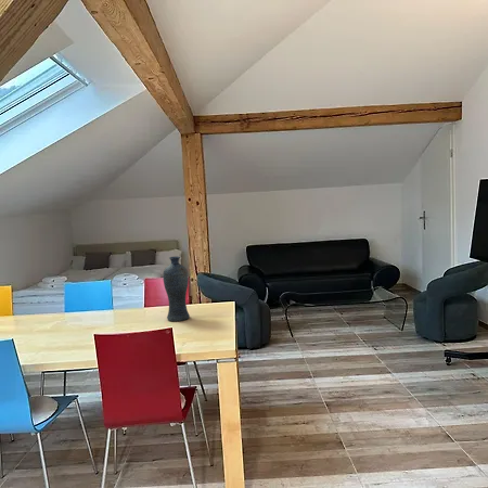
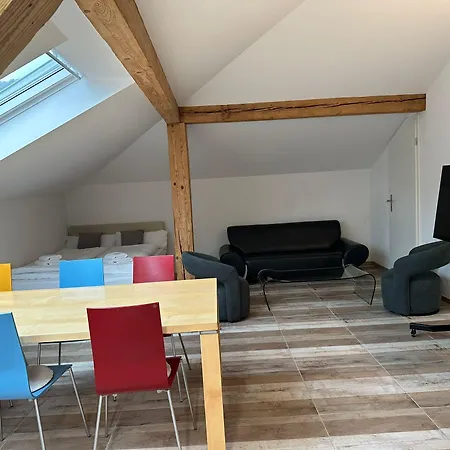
- vase (176, 287)
